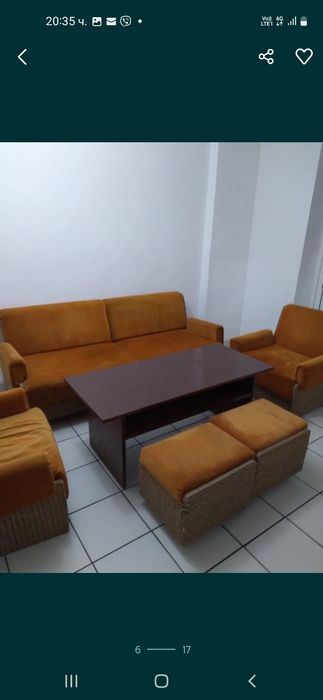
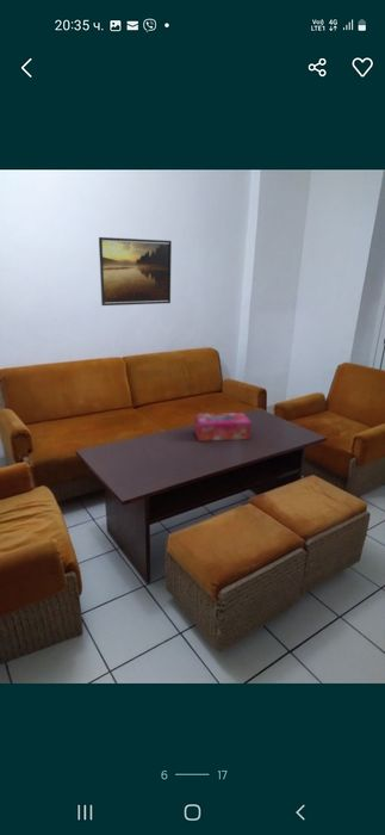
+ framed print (137, 272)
+ tissue box (221, 426)
